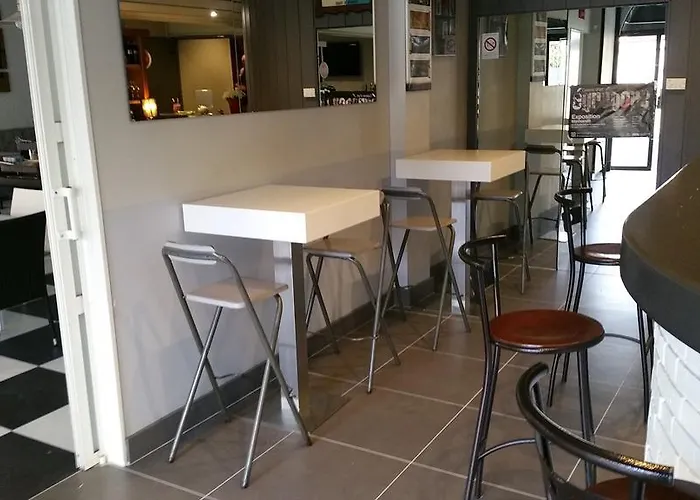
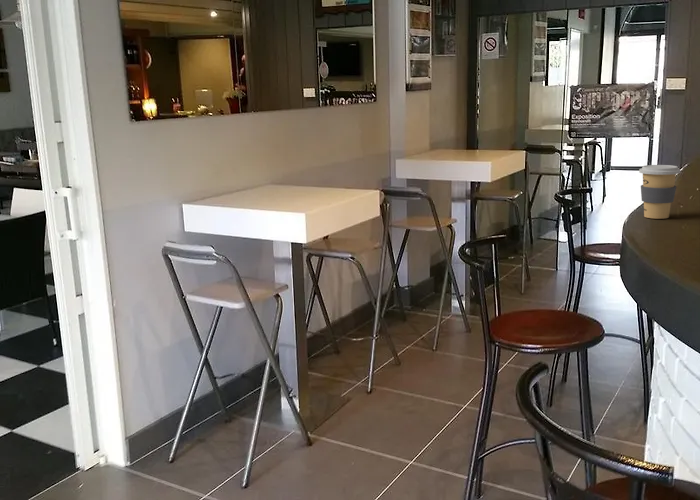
+ coffee cup (658, 191)
